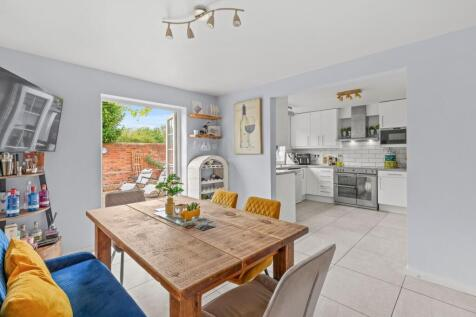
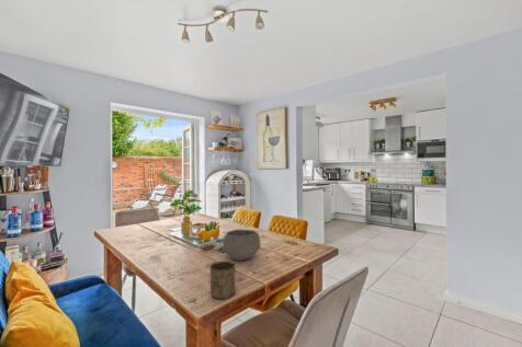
+ bowl (241, 244)
+ cup (223, 279)
